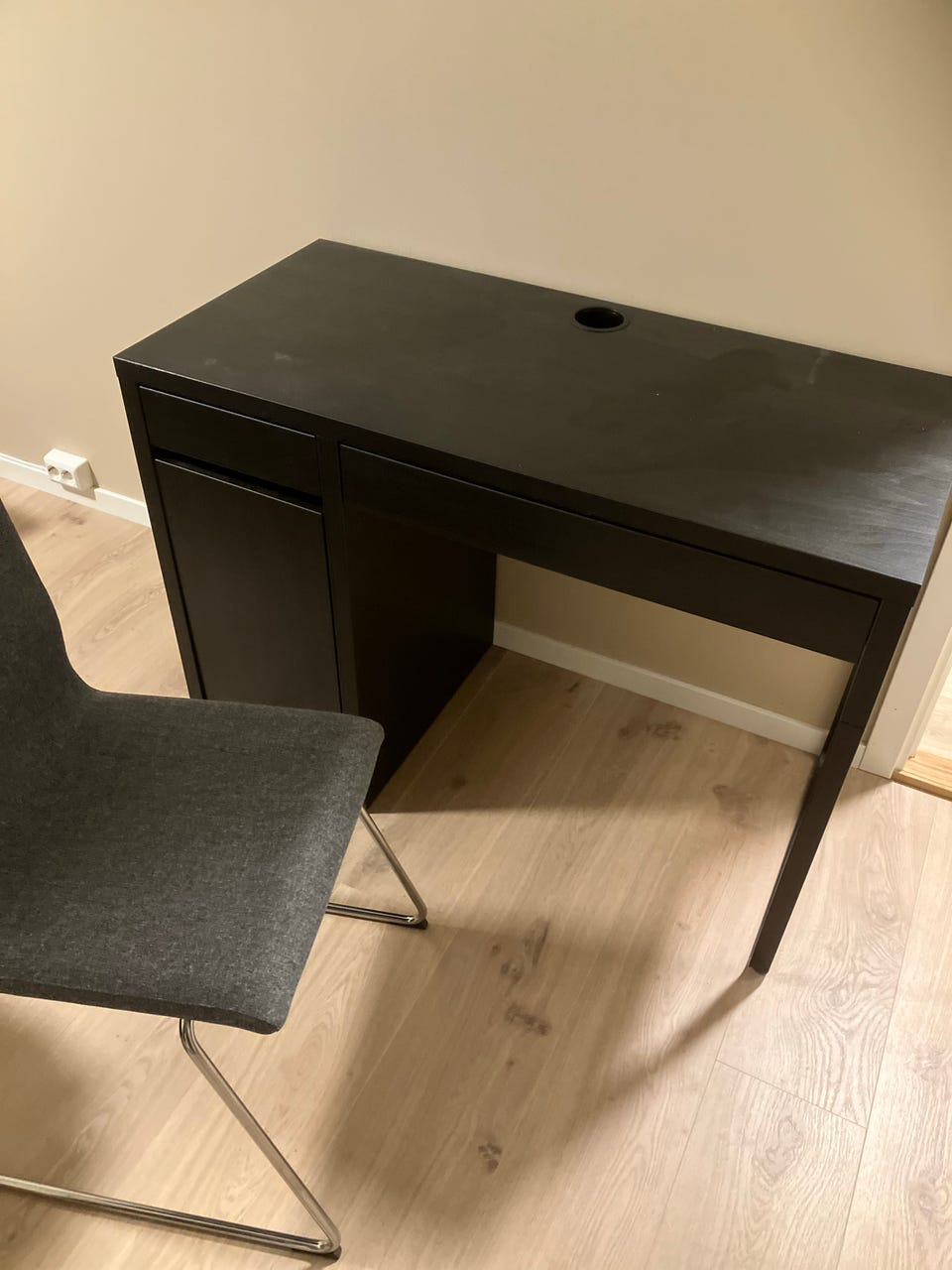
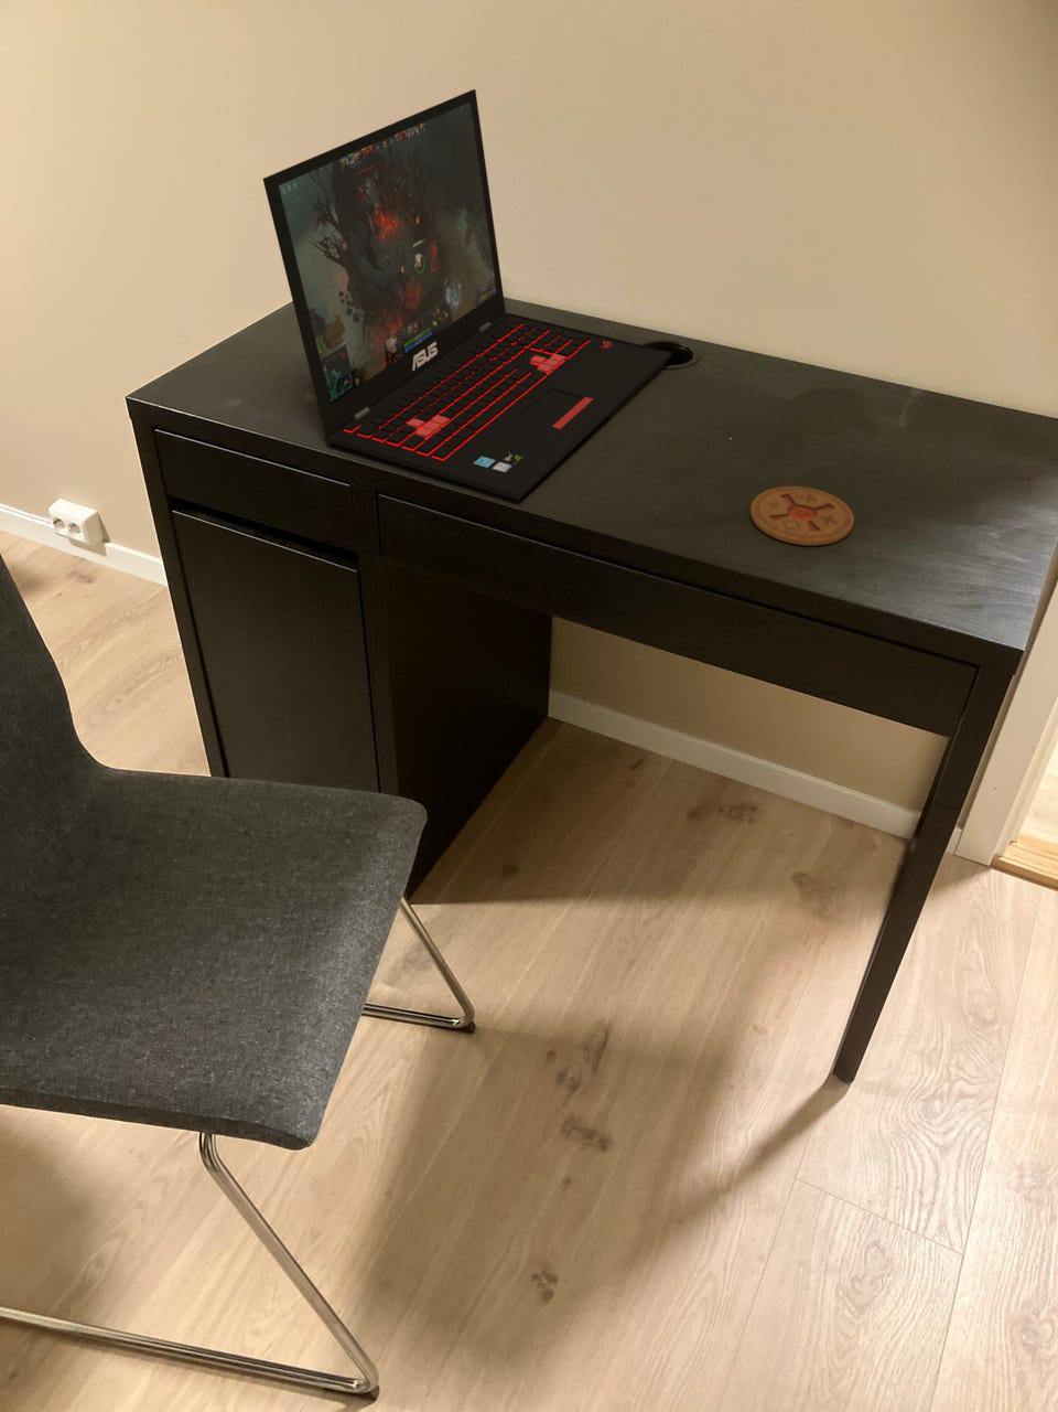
+ laptop (493, 282)
+ coaster (801, 514)
